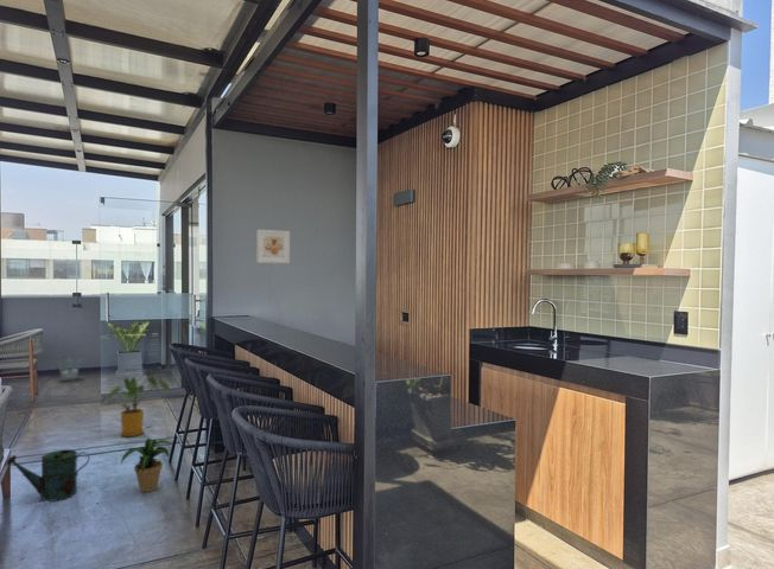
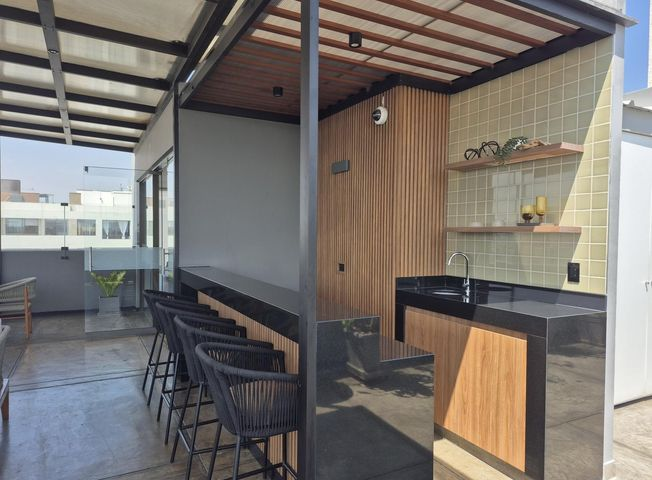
- house plant (133, 404)
- potted plant (148, 465)
- watering can (49, 473)
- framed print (273, 247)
- waste basket (69, 369)
